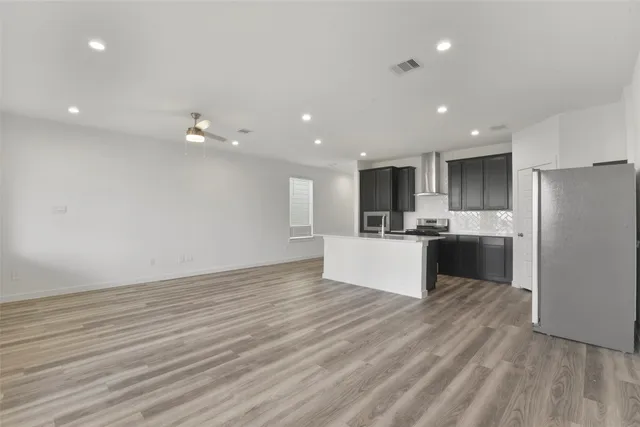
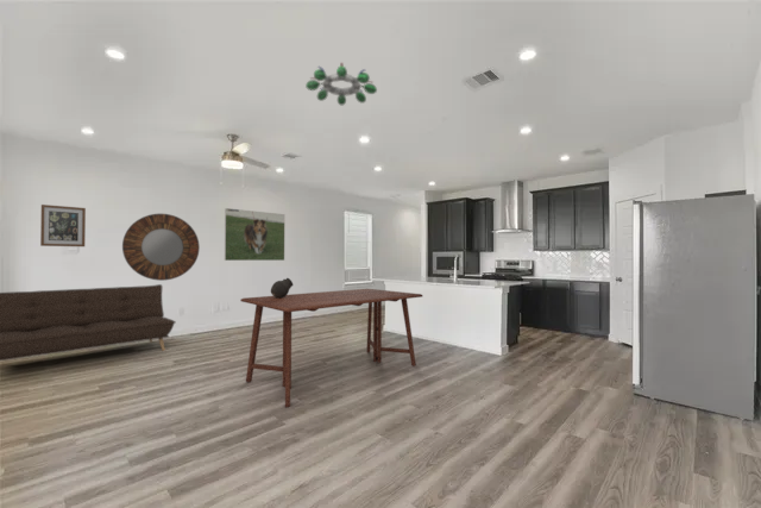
+ ceramic pot (279, 287)
+ sofa (83, 322)
+ home mirror (163, 246)
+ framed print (256, 236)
+ wall art (63, 226)
+ chandelier (341, 88)
+ dining table (337, 306)
